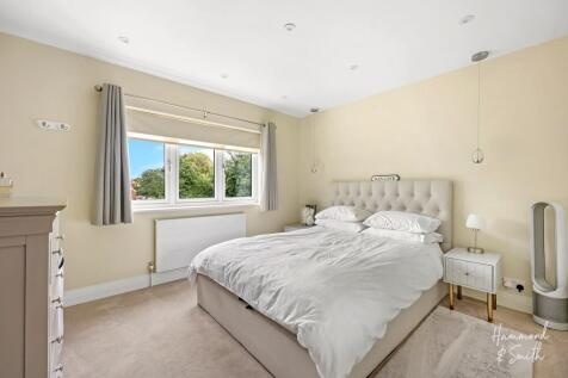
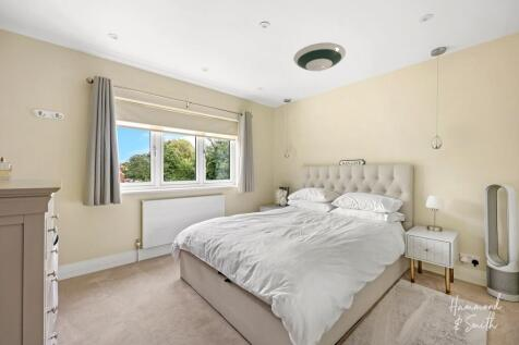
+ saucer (318, 63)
